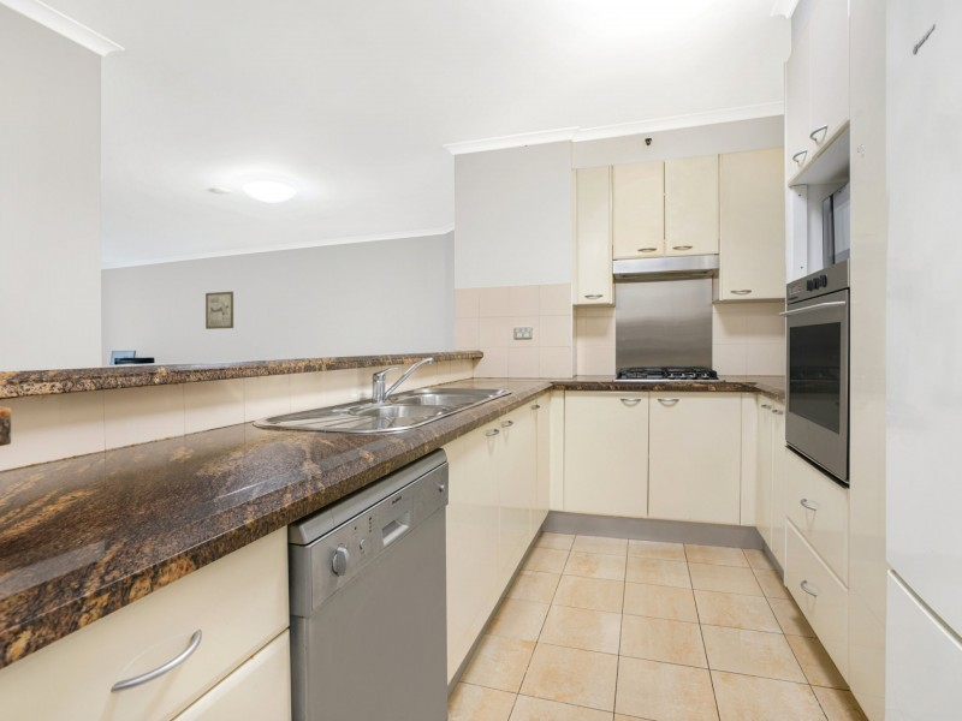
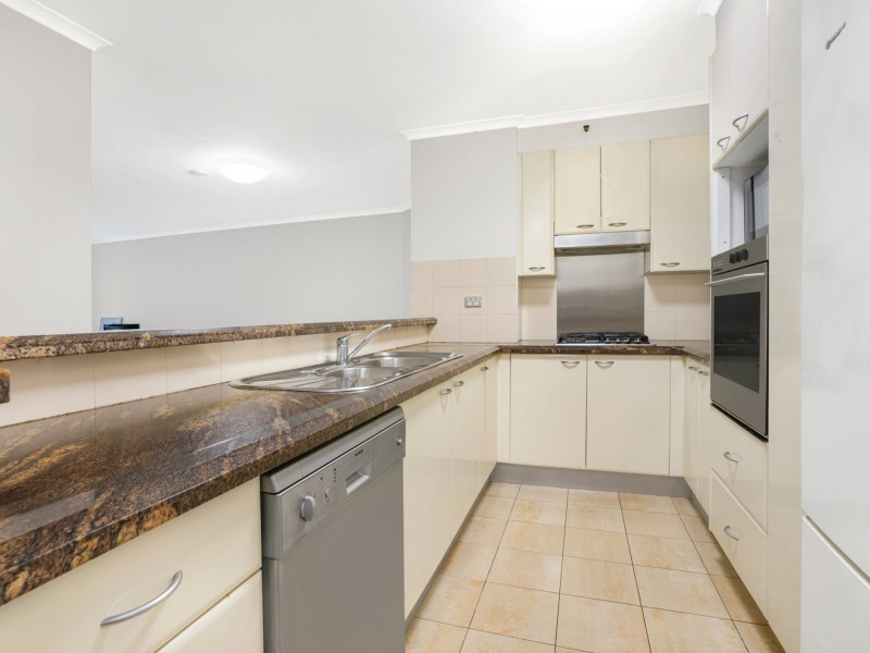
- wall art (219, 310)
